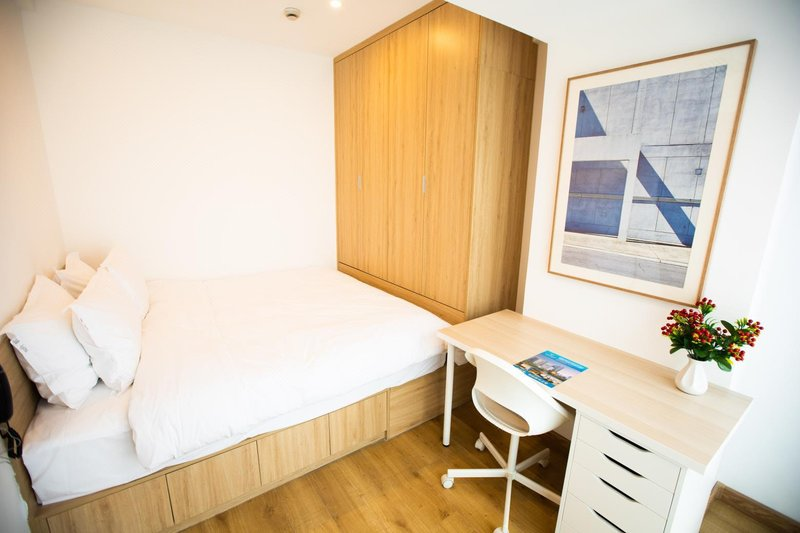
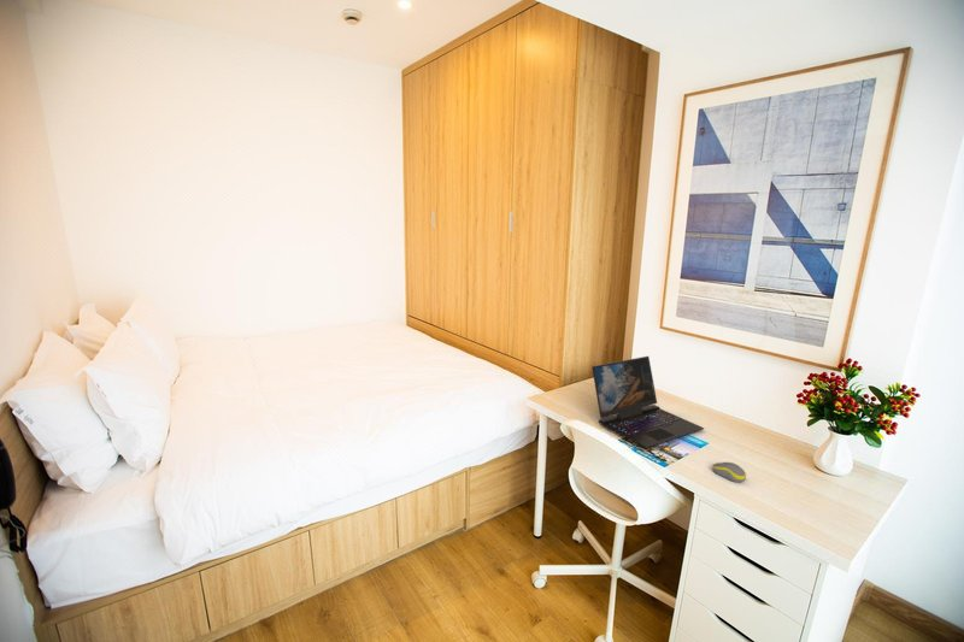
+ laptop (646, 397)
+ computer mouse (729, 469)
